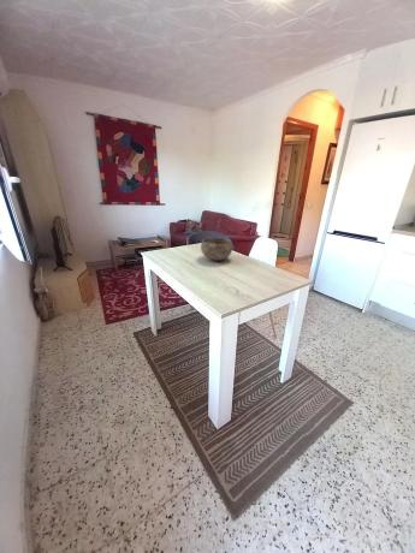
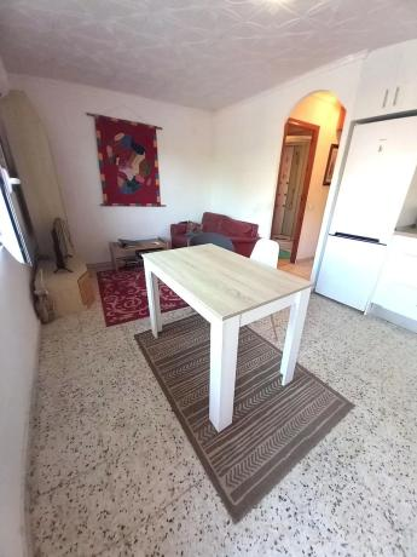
- bowl (215, 249)
